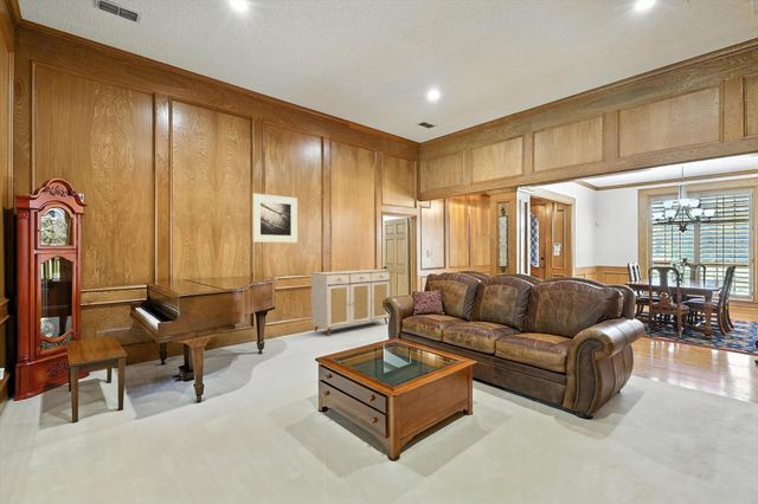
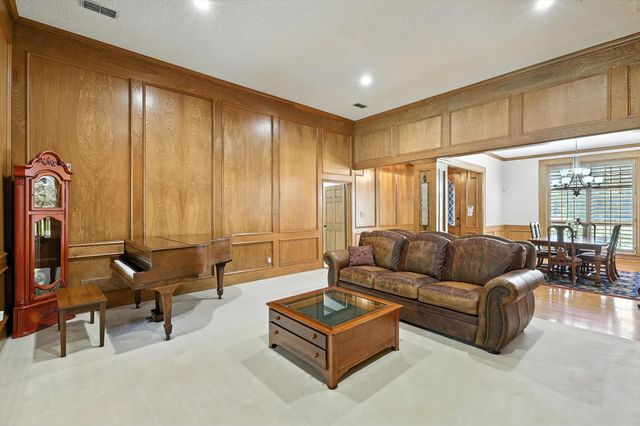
- sideboard (353, 299)
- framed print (276, 219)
